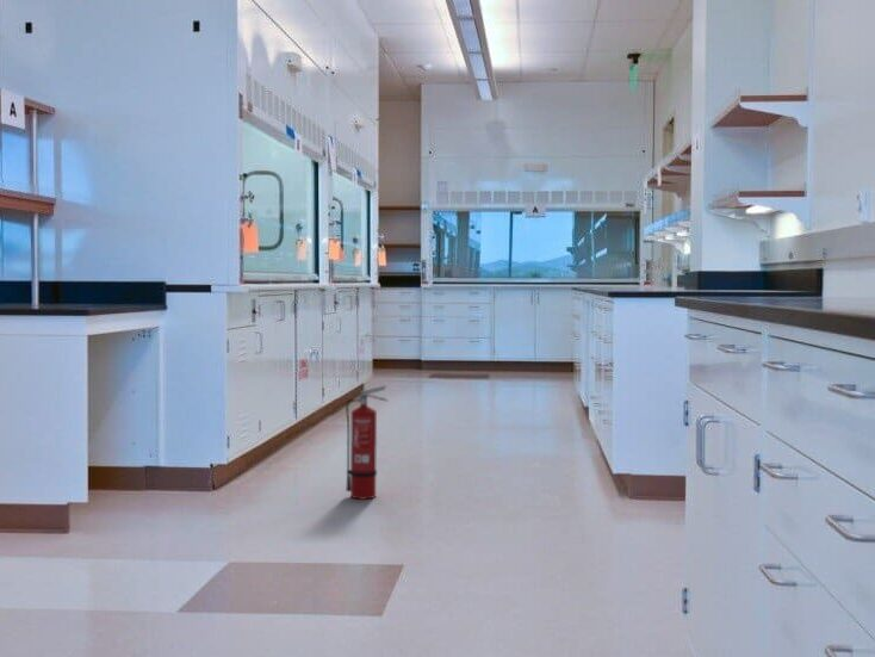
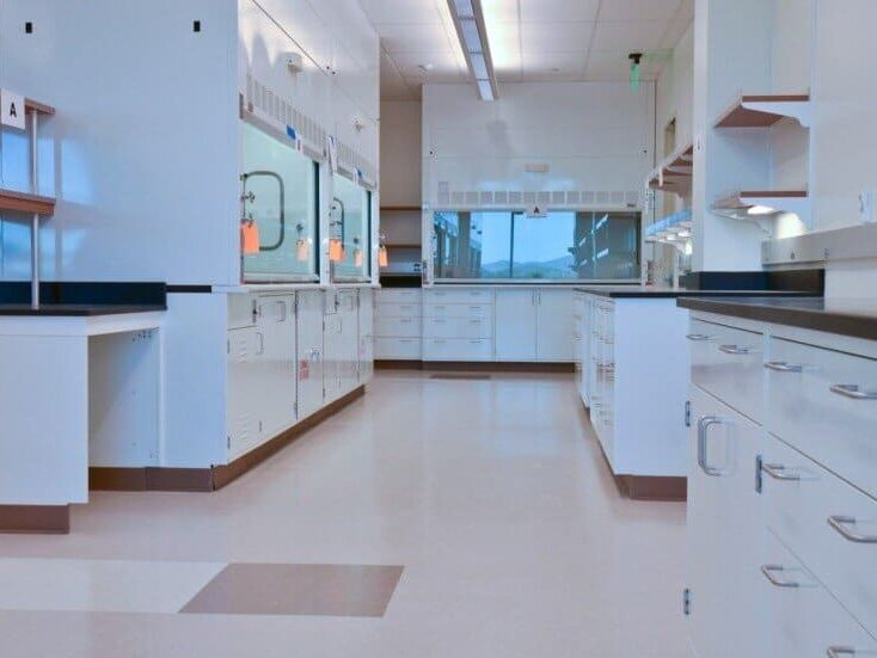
- fire extinguisher (366, 440)
